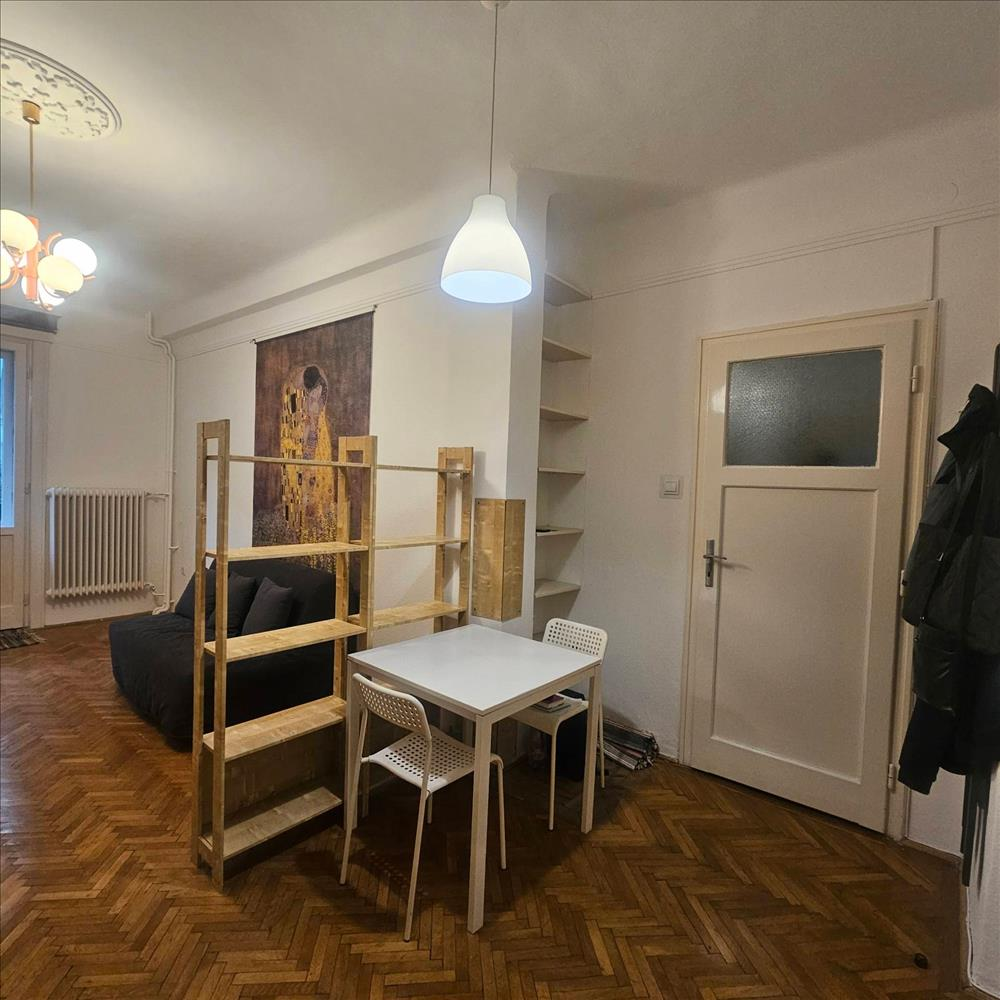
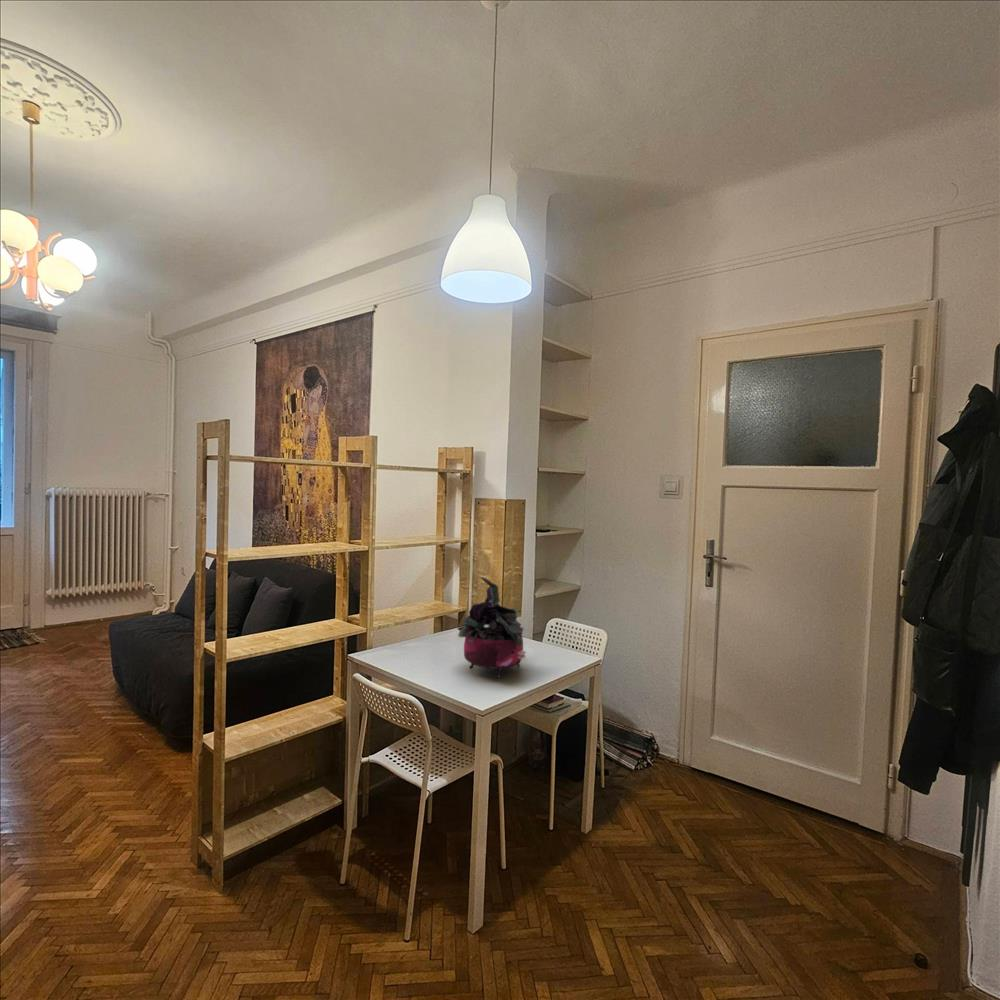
+ potted plant (497, 624)
